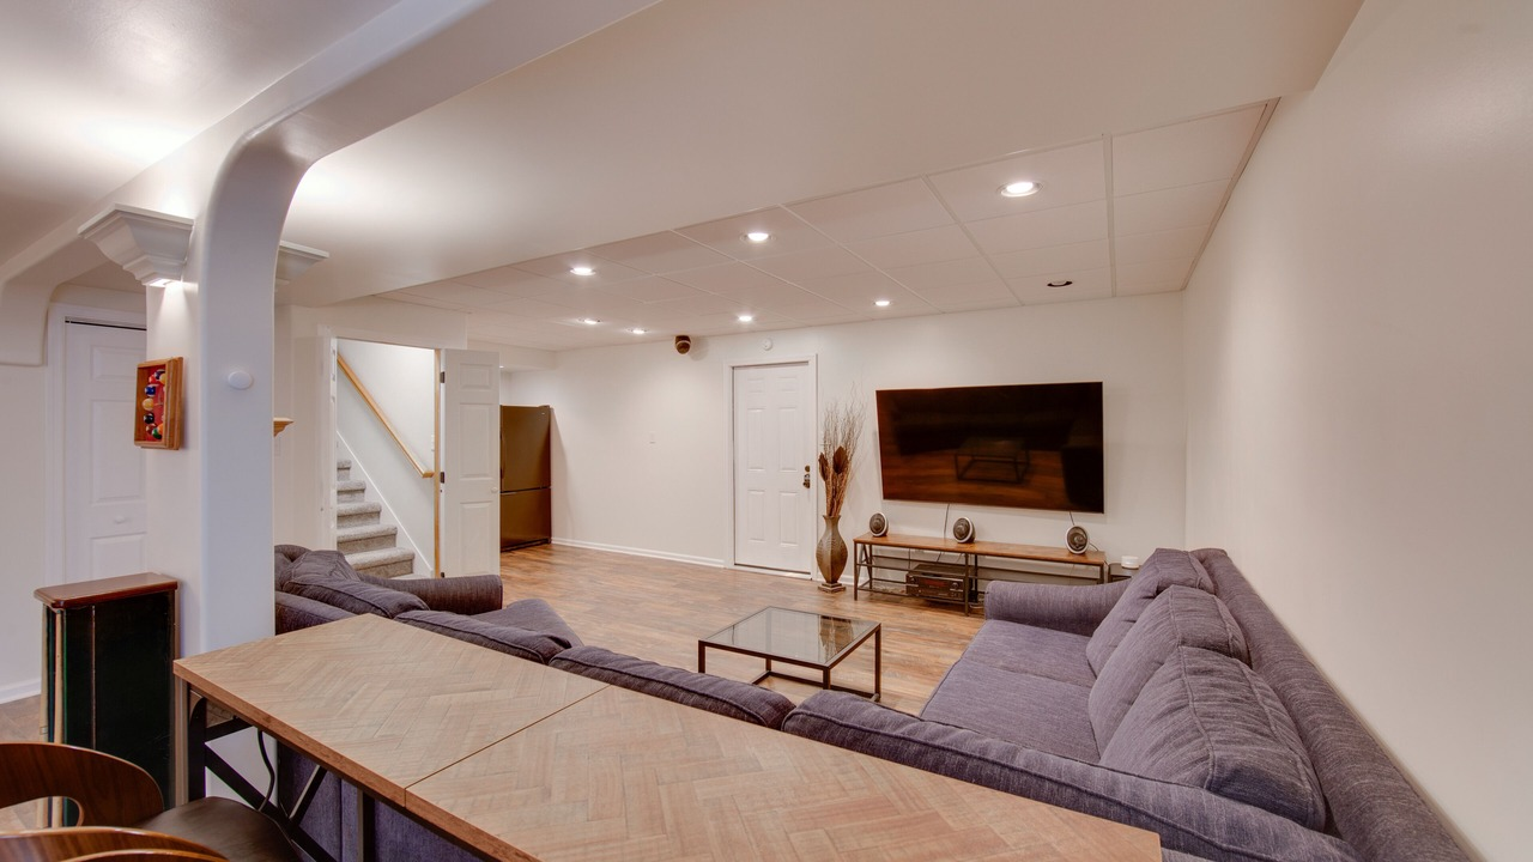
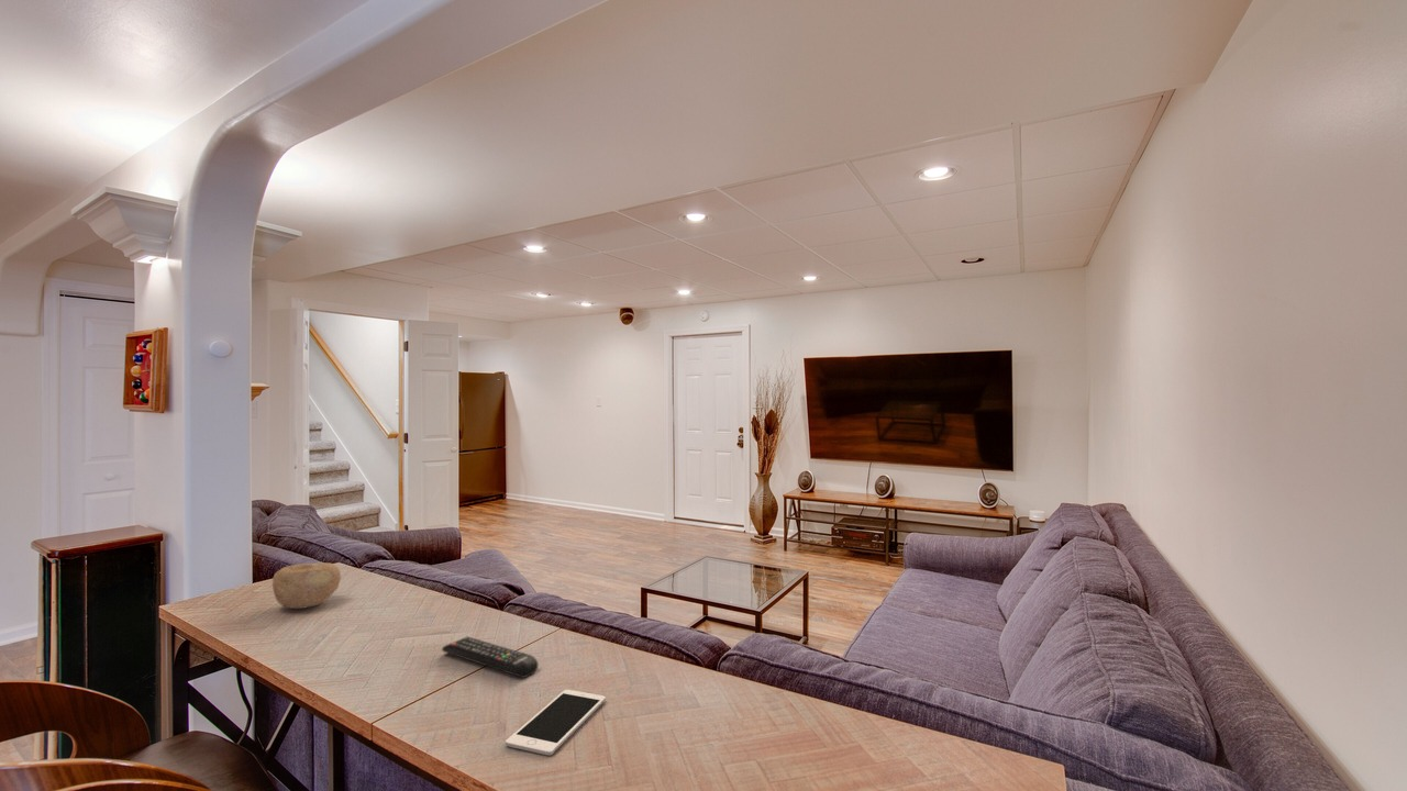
+ bowl (307, 584)
+ remote control (488, 656)
+ cell phone (558, 718)
